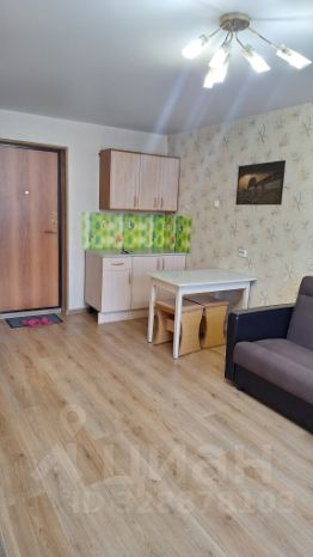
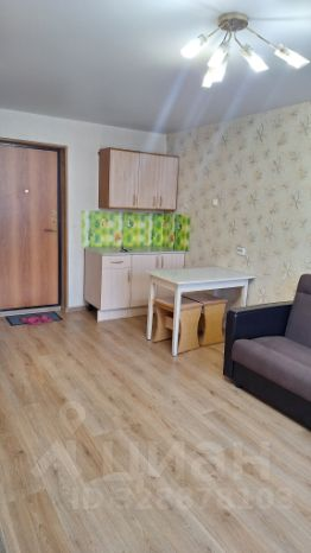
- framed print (258, 184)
